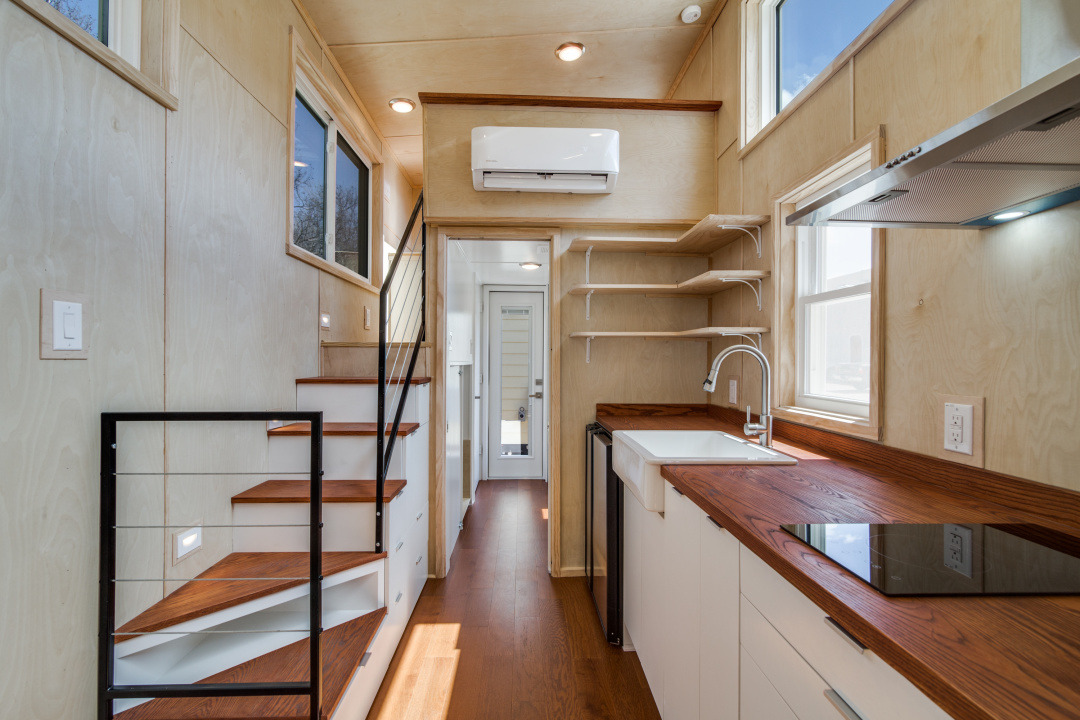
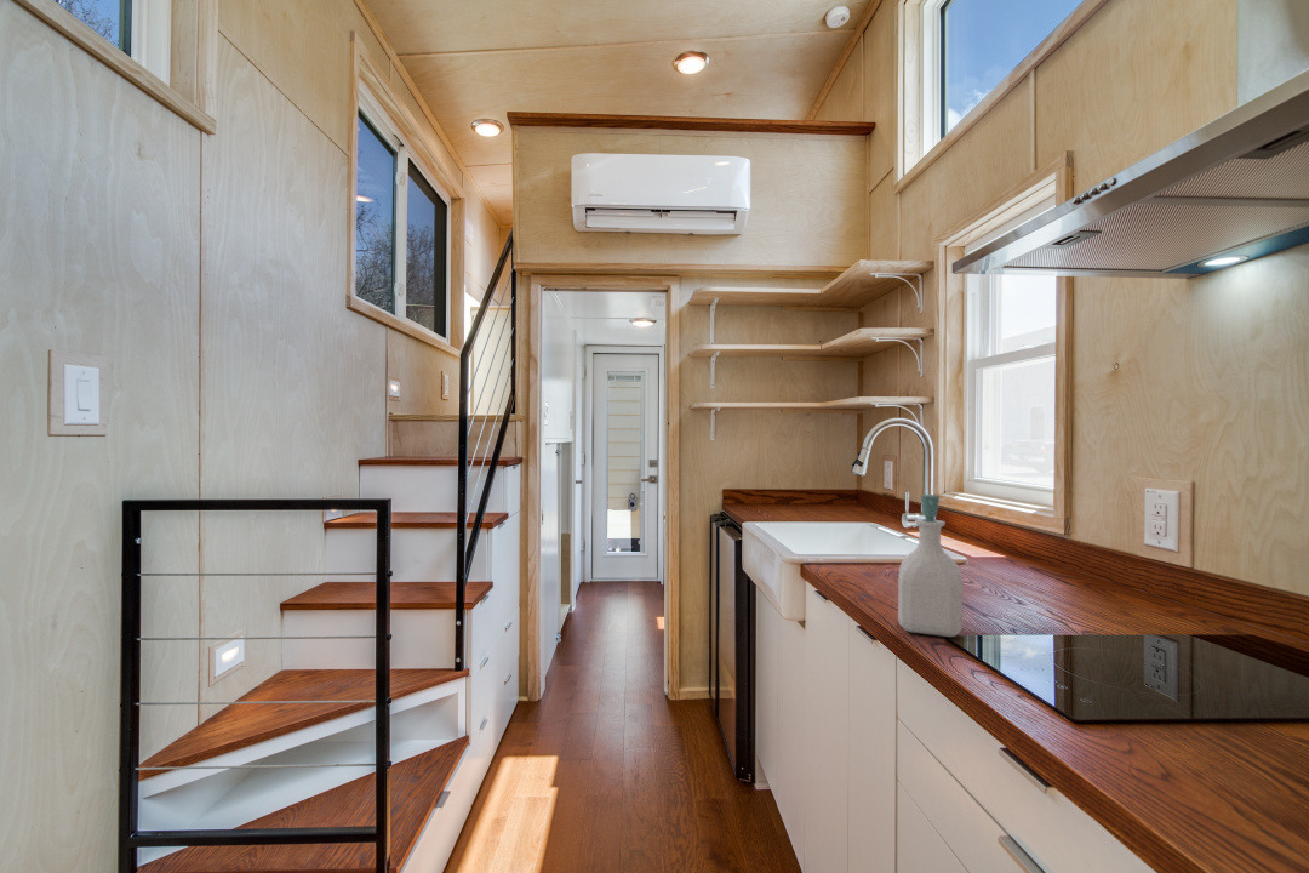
+ soap bottle (928, 561)
